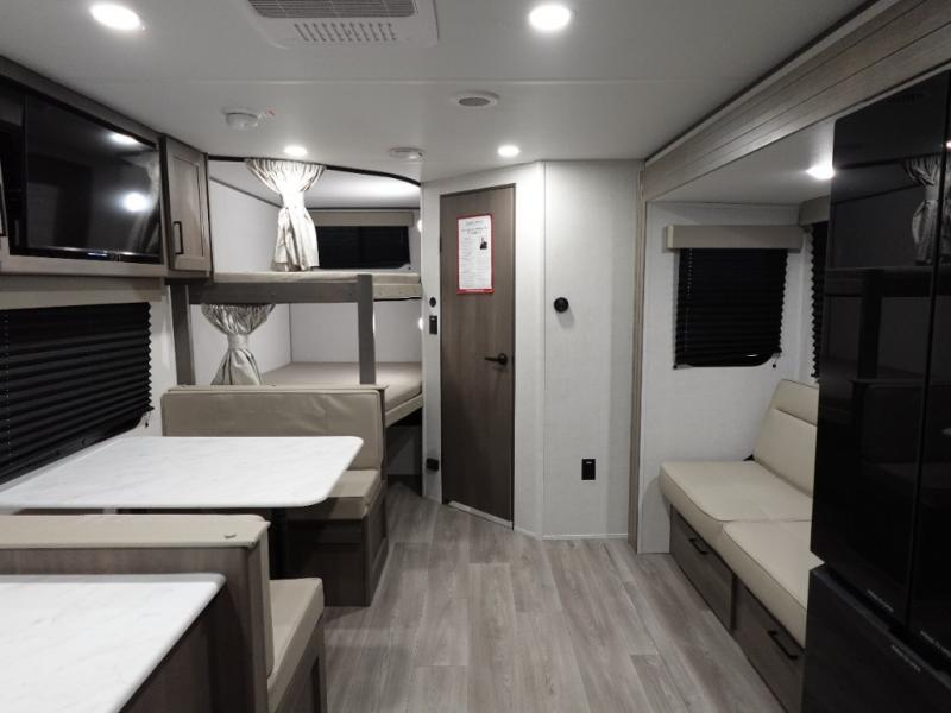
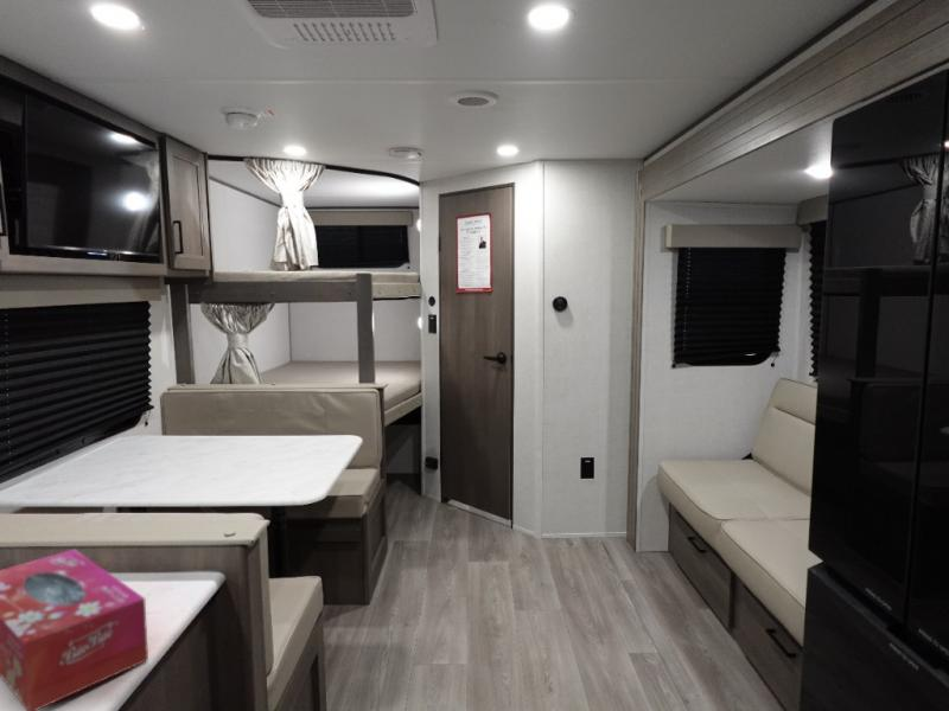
+ tissue box (55, 619)
